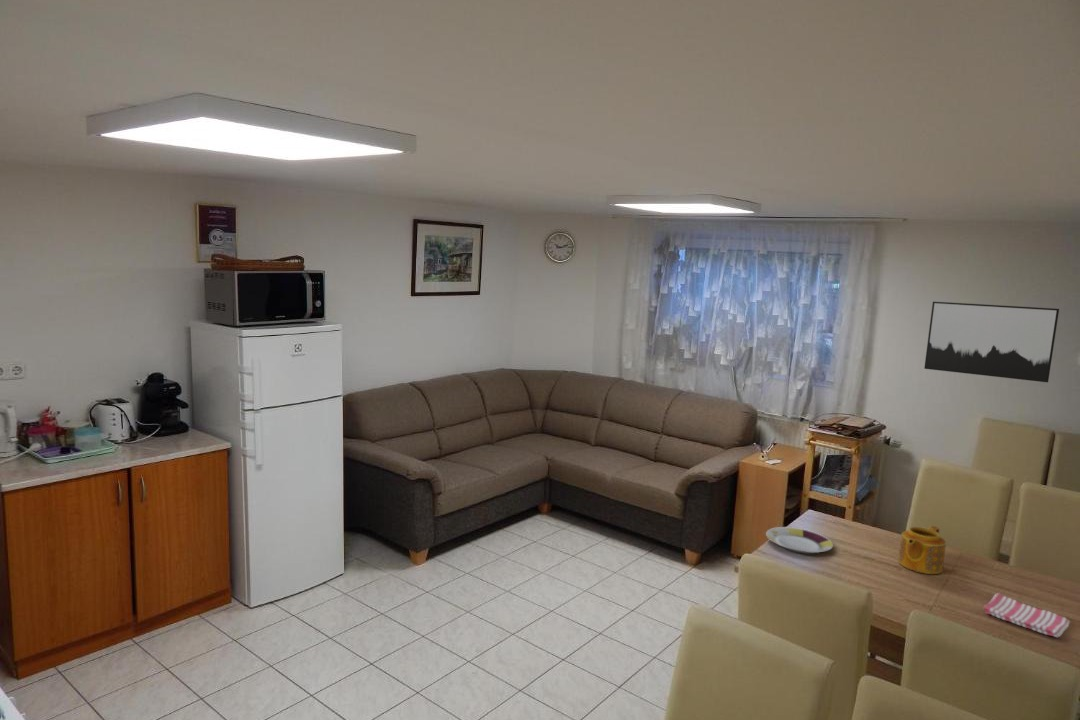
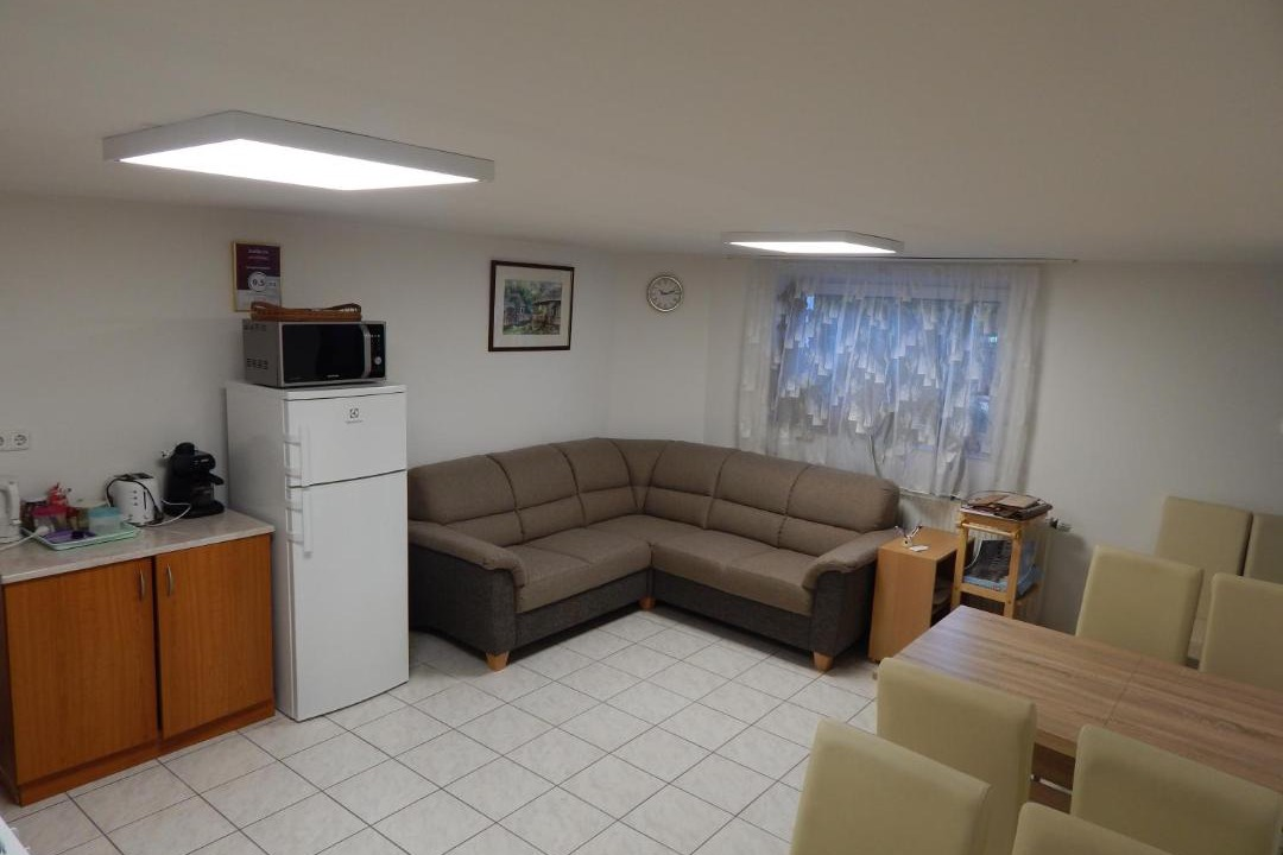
- wall art (988, 340)
- plate (798, 541)
- teapot (921, 549)
- dish towel (1026, 614)
